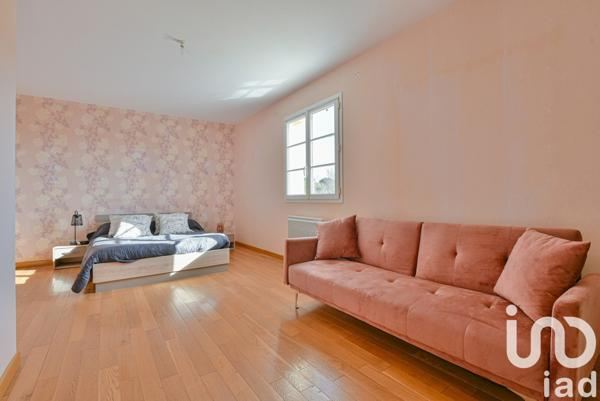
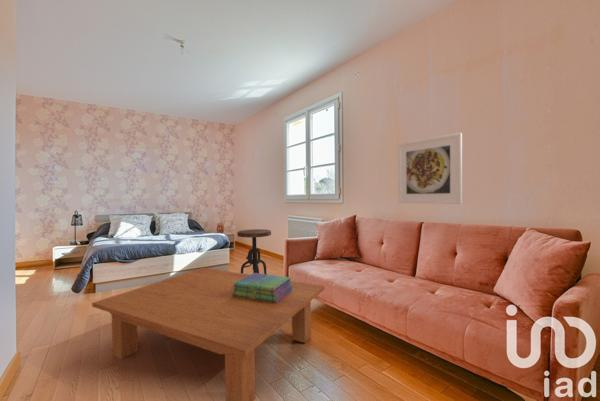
+ side table (255, 256)
+ stack of books (263, 286)
+ coffee table (217, 319)
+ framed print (427, 171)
